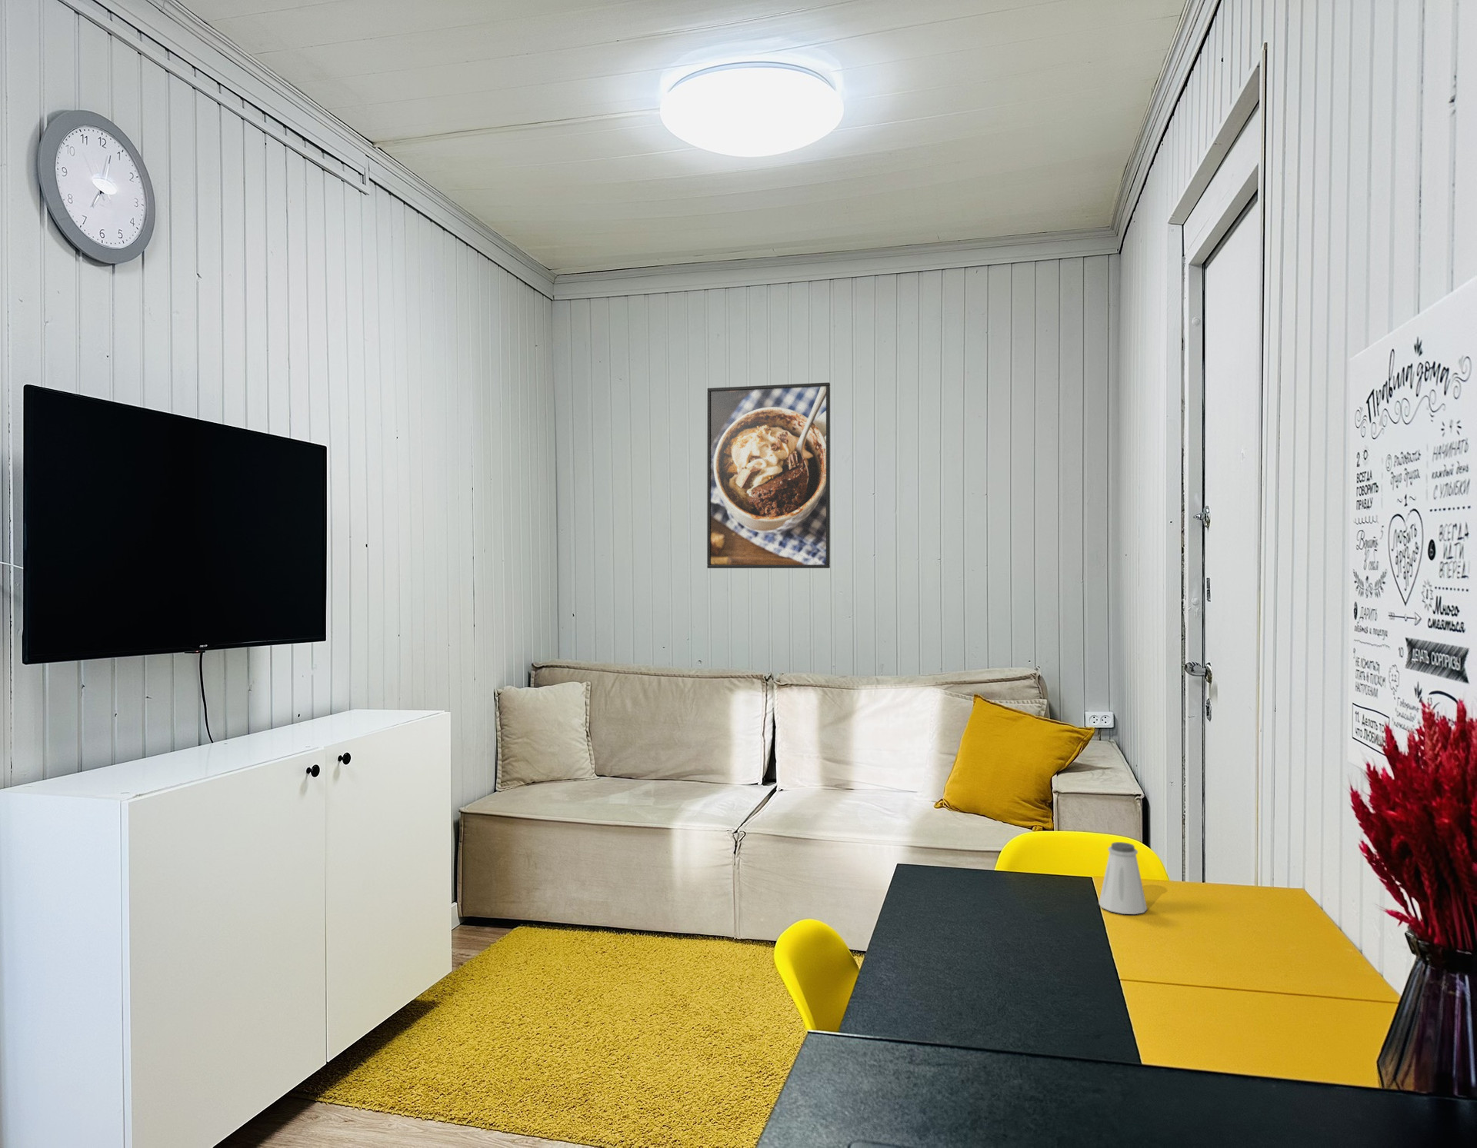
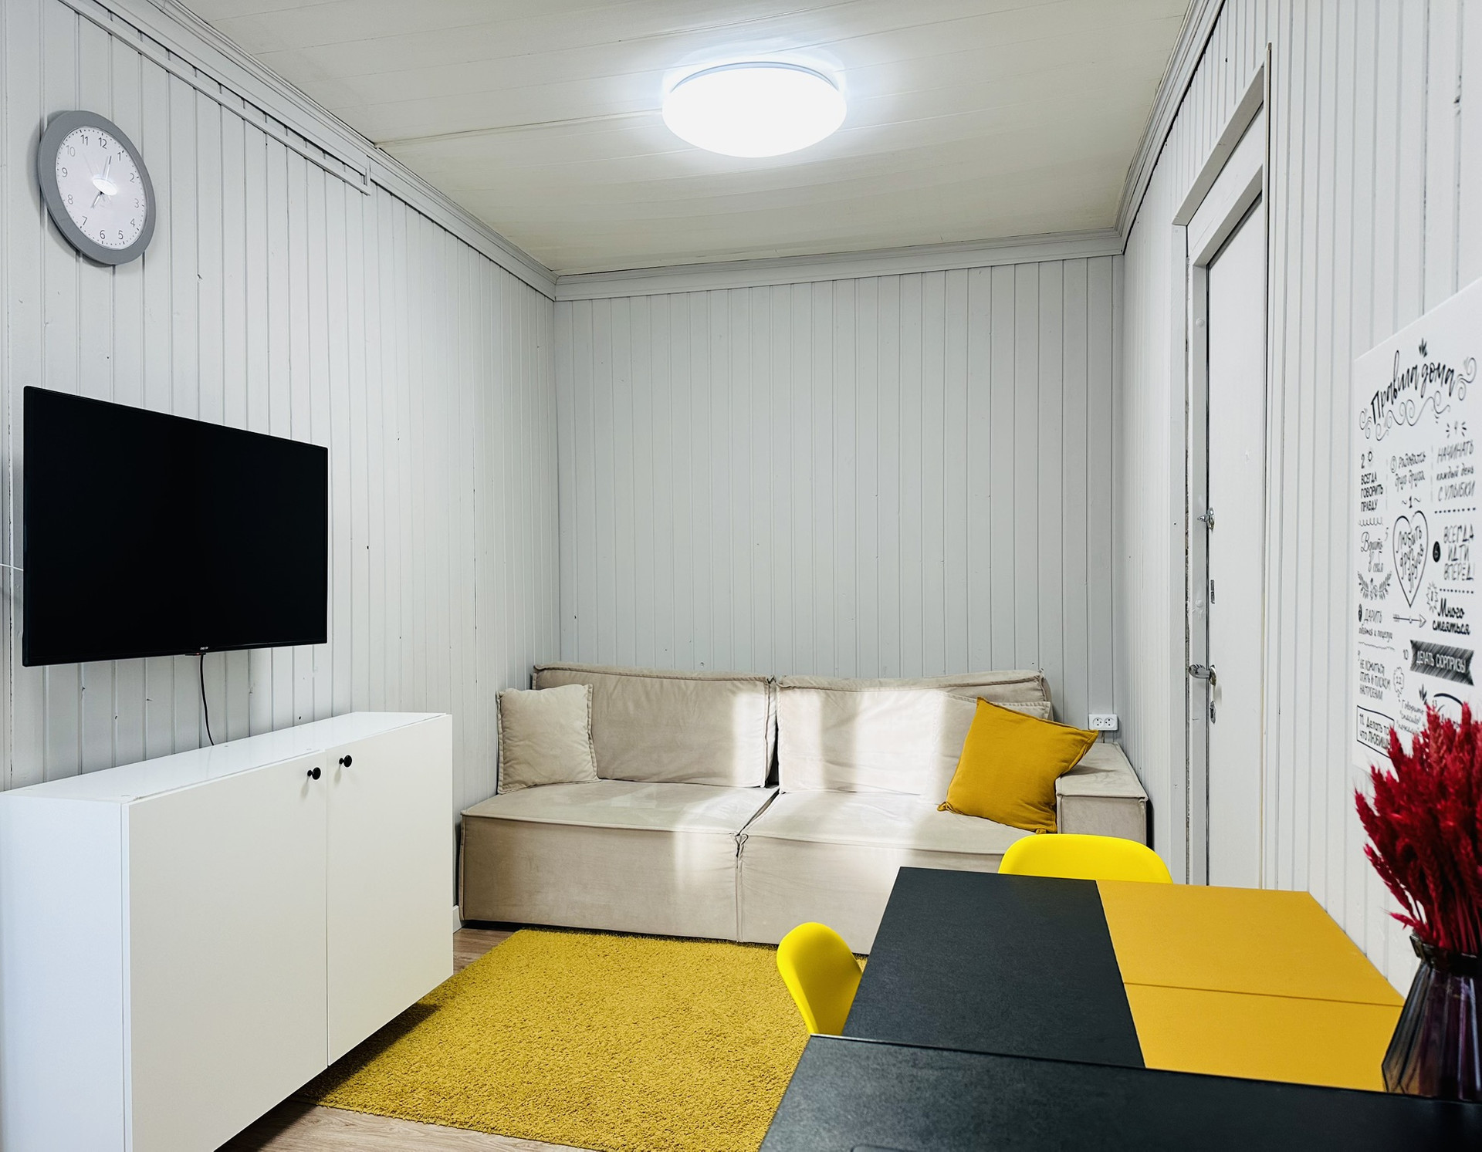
- saltshaker (1122, 875)
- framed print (767, 477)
